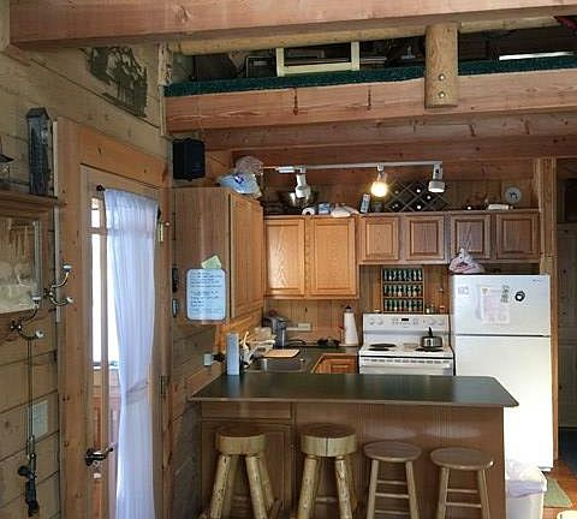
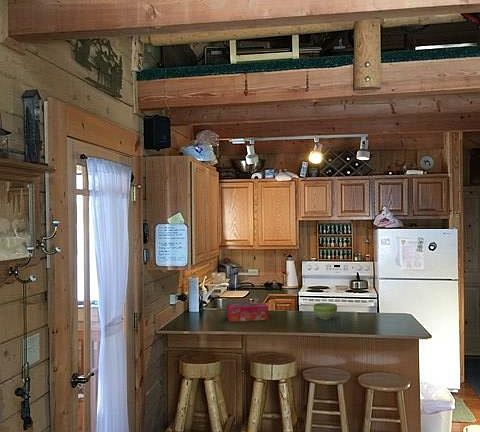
+ tissue box (247, 311)
+ bowl (325, 311)
